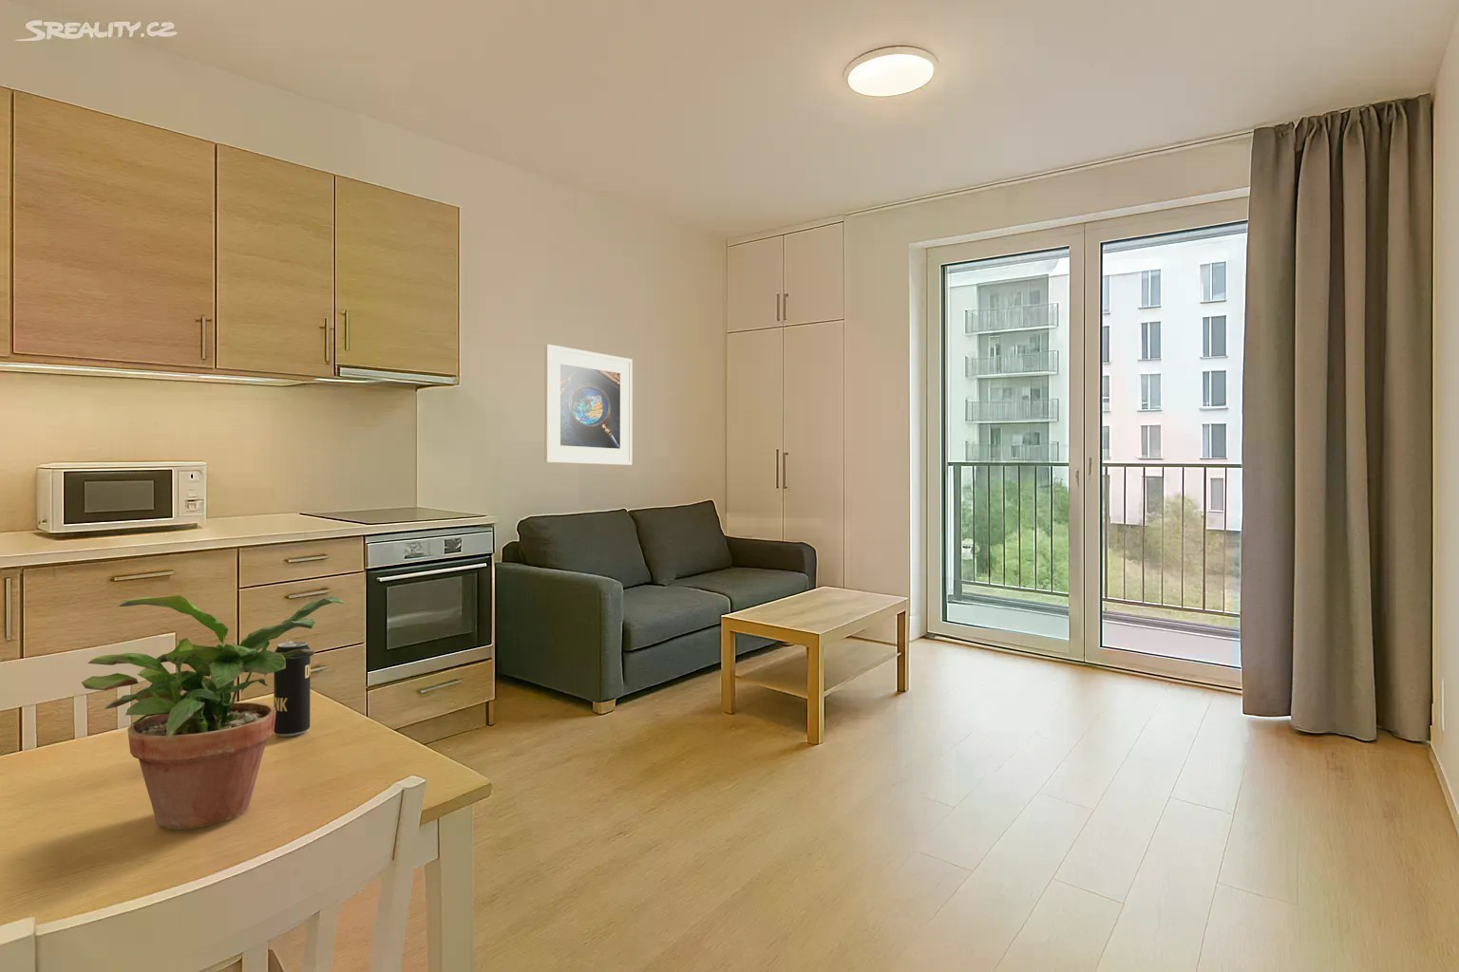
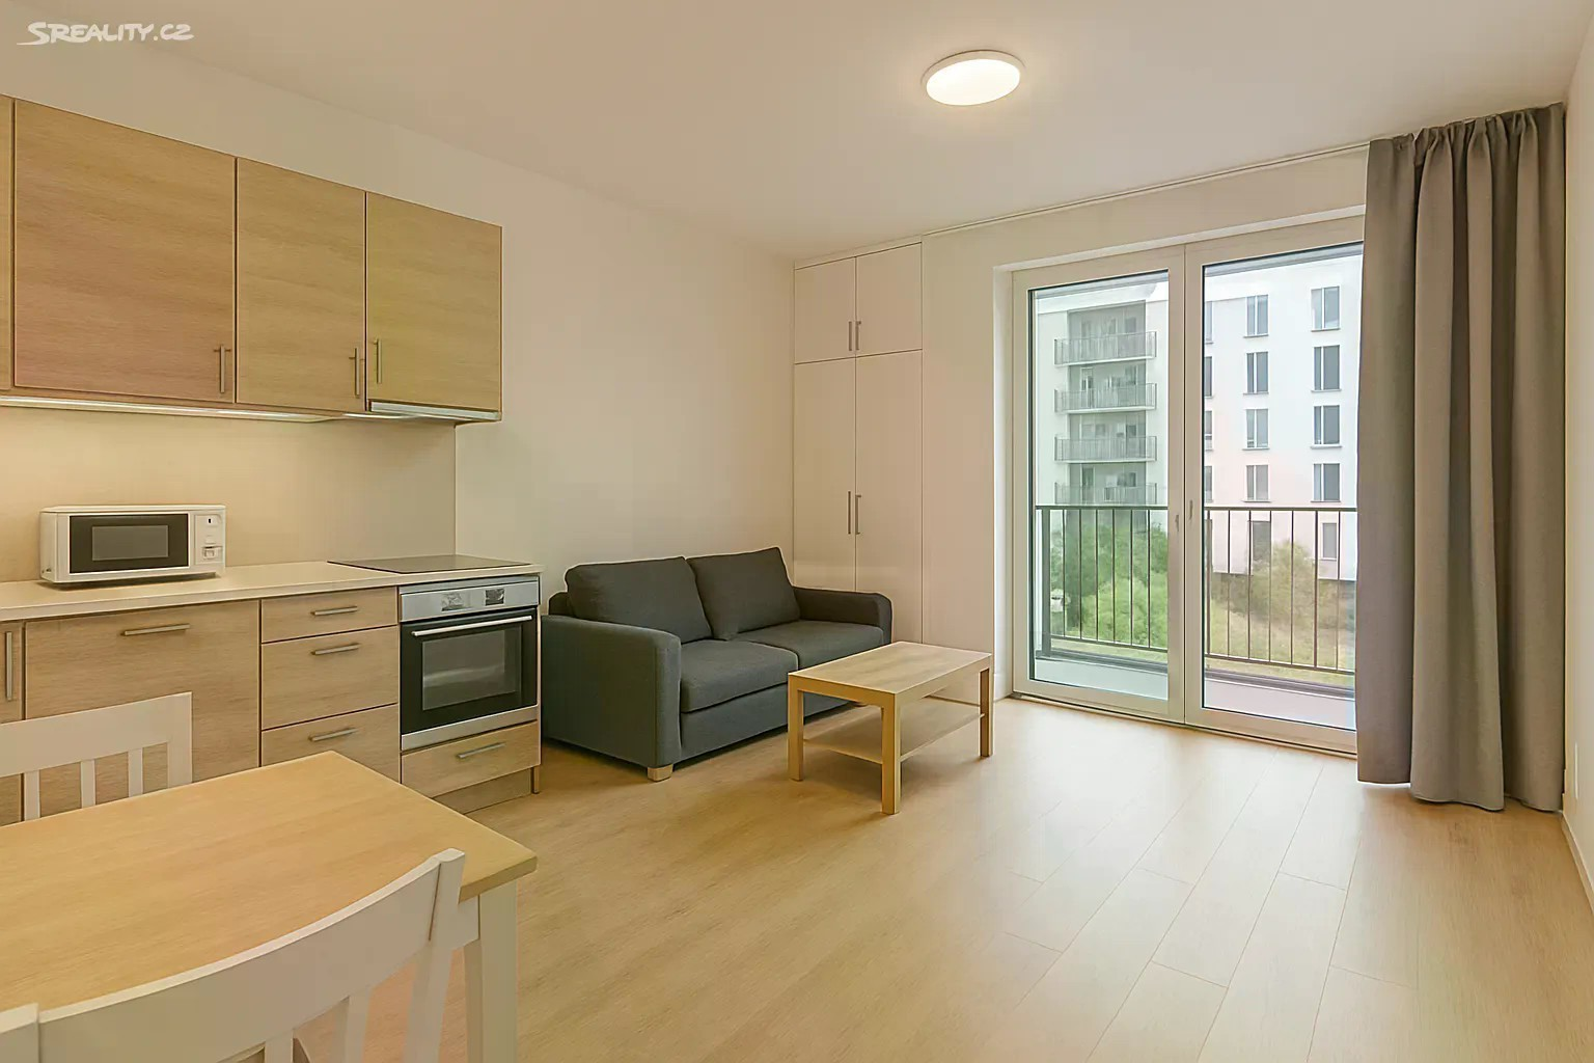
- potted plant (225, 694)
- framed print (589, 407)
- beverage can (292, 686)
